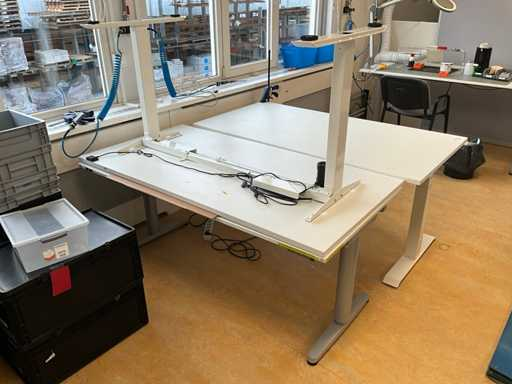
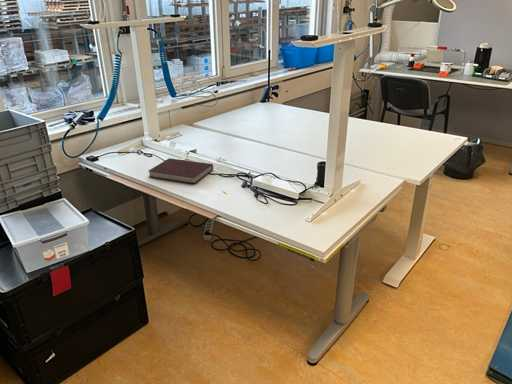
+ notebook (181, 170)
